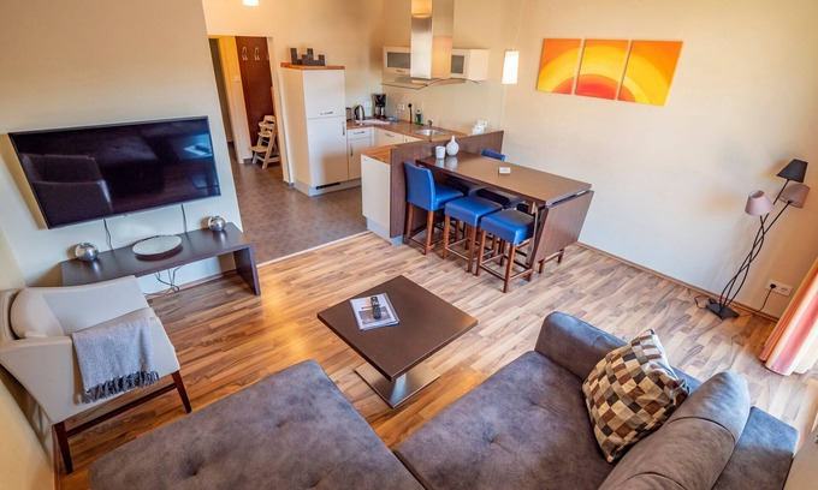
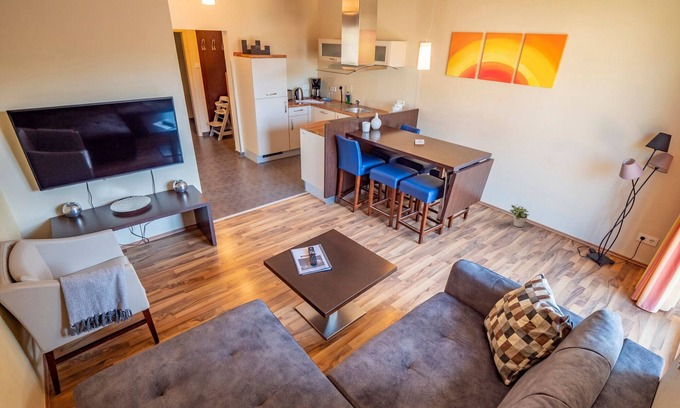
+ potted plant (517, 215)
